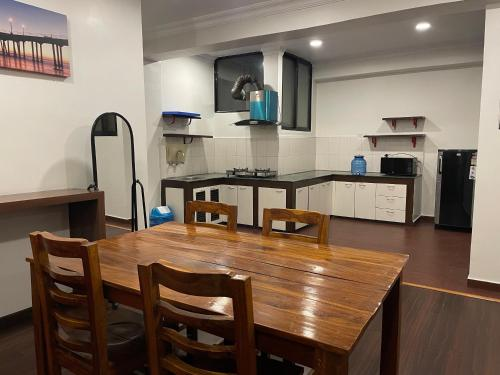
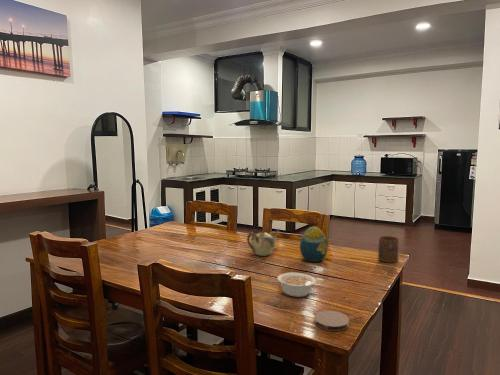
+ cup (387, 249)
+ coaster (331, 320)
+ teapot (264, 240)
+ legume (297, 284)
+ decorative egg (313, 243)
